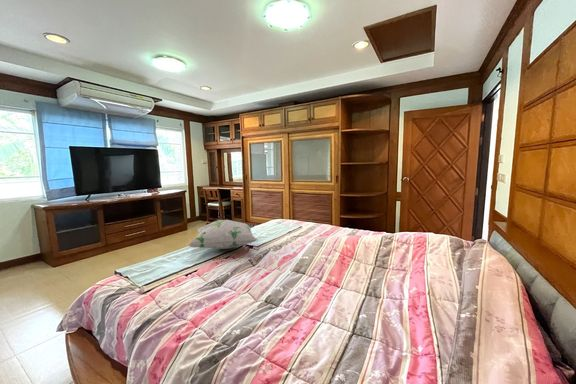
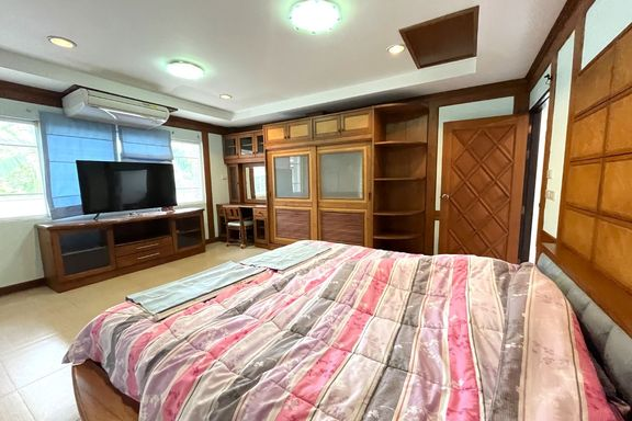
- decorative pillow (226, 233)
